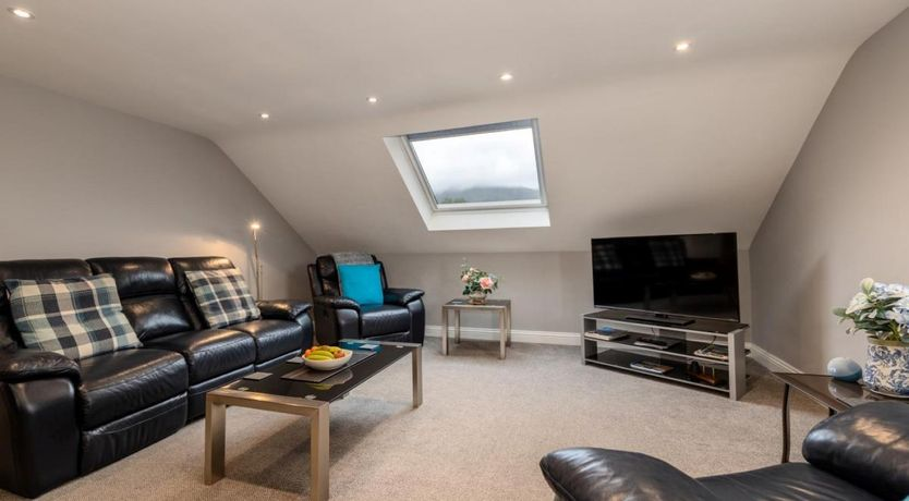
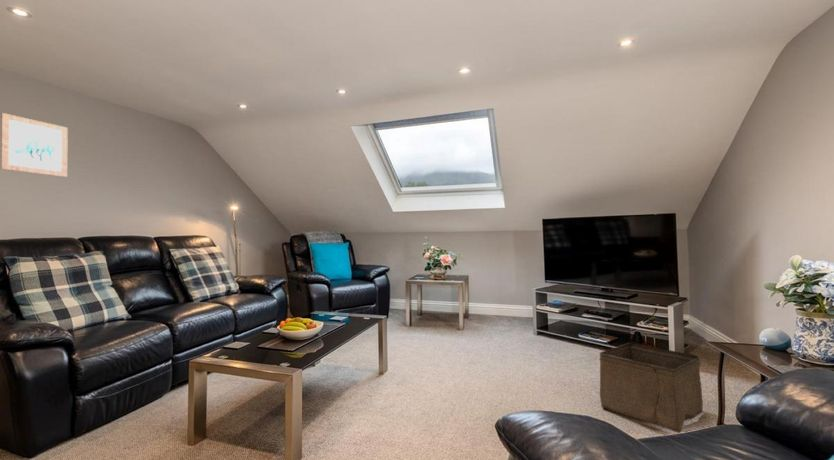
+ storage bin (650, 382)
+ wall art (36, 146)
